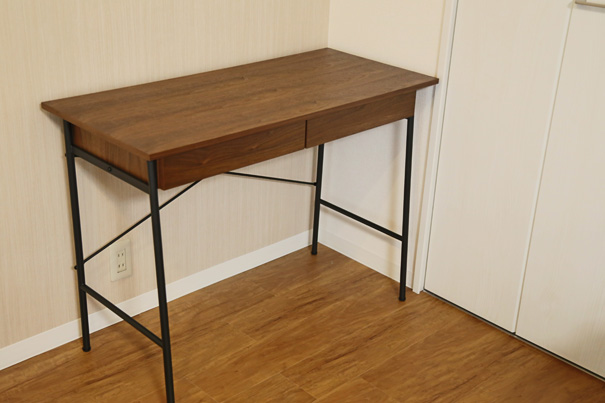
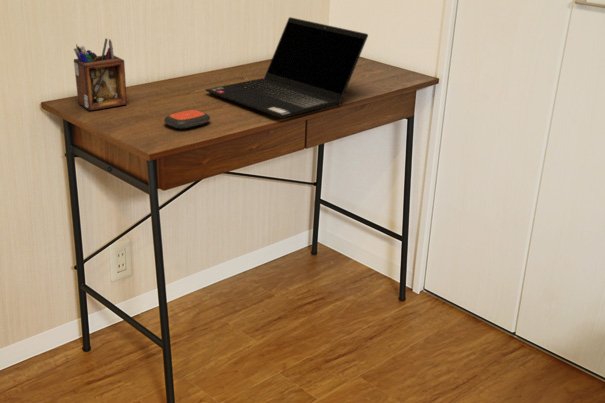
+ desk organizer (100, 73)
+ laptop computer (285, 64)
+ remote control (187, 119)
